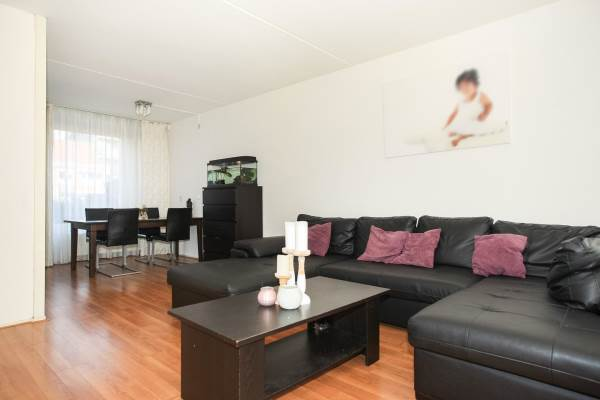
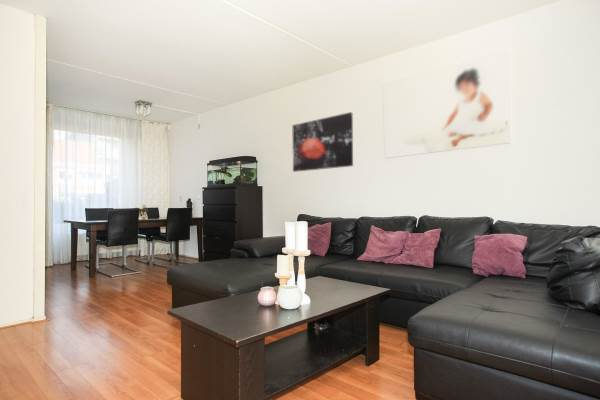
+ wall art (320, 144)
